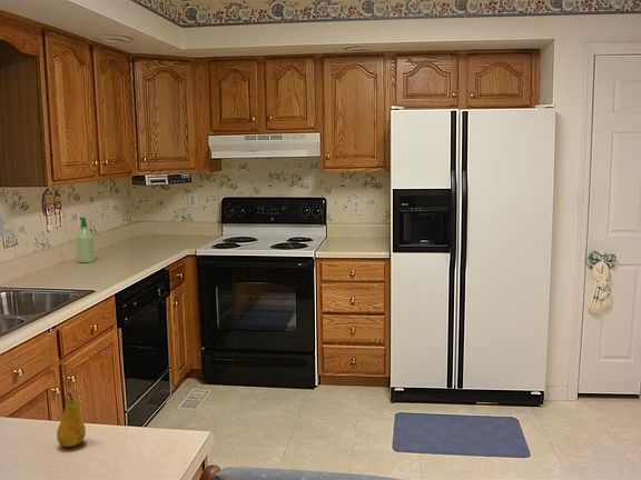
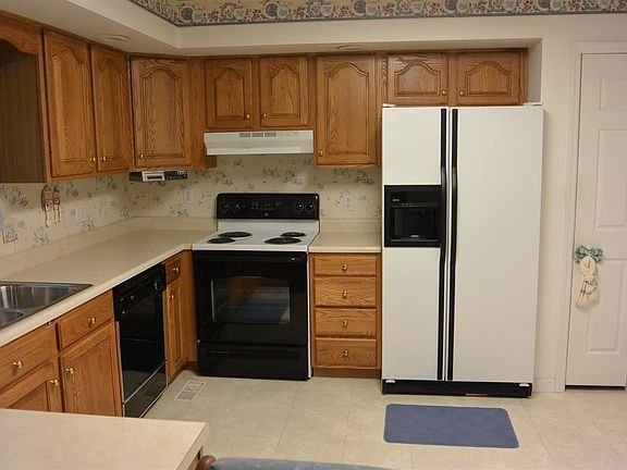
- spray bottle (85, 239)
- fruit (70, 417)
